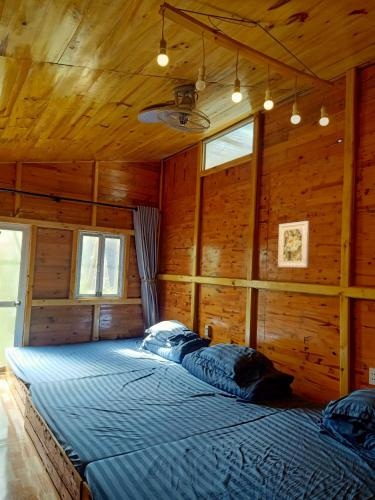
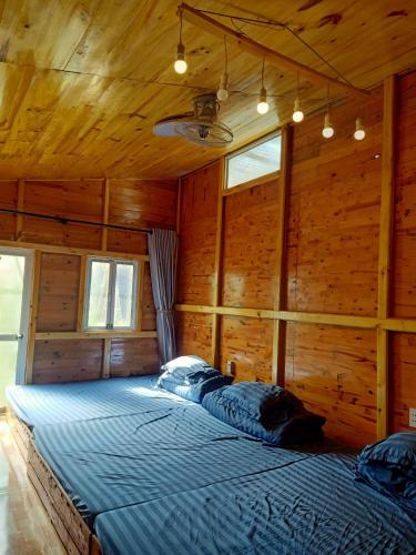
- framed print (292, 245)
